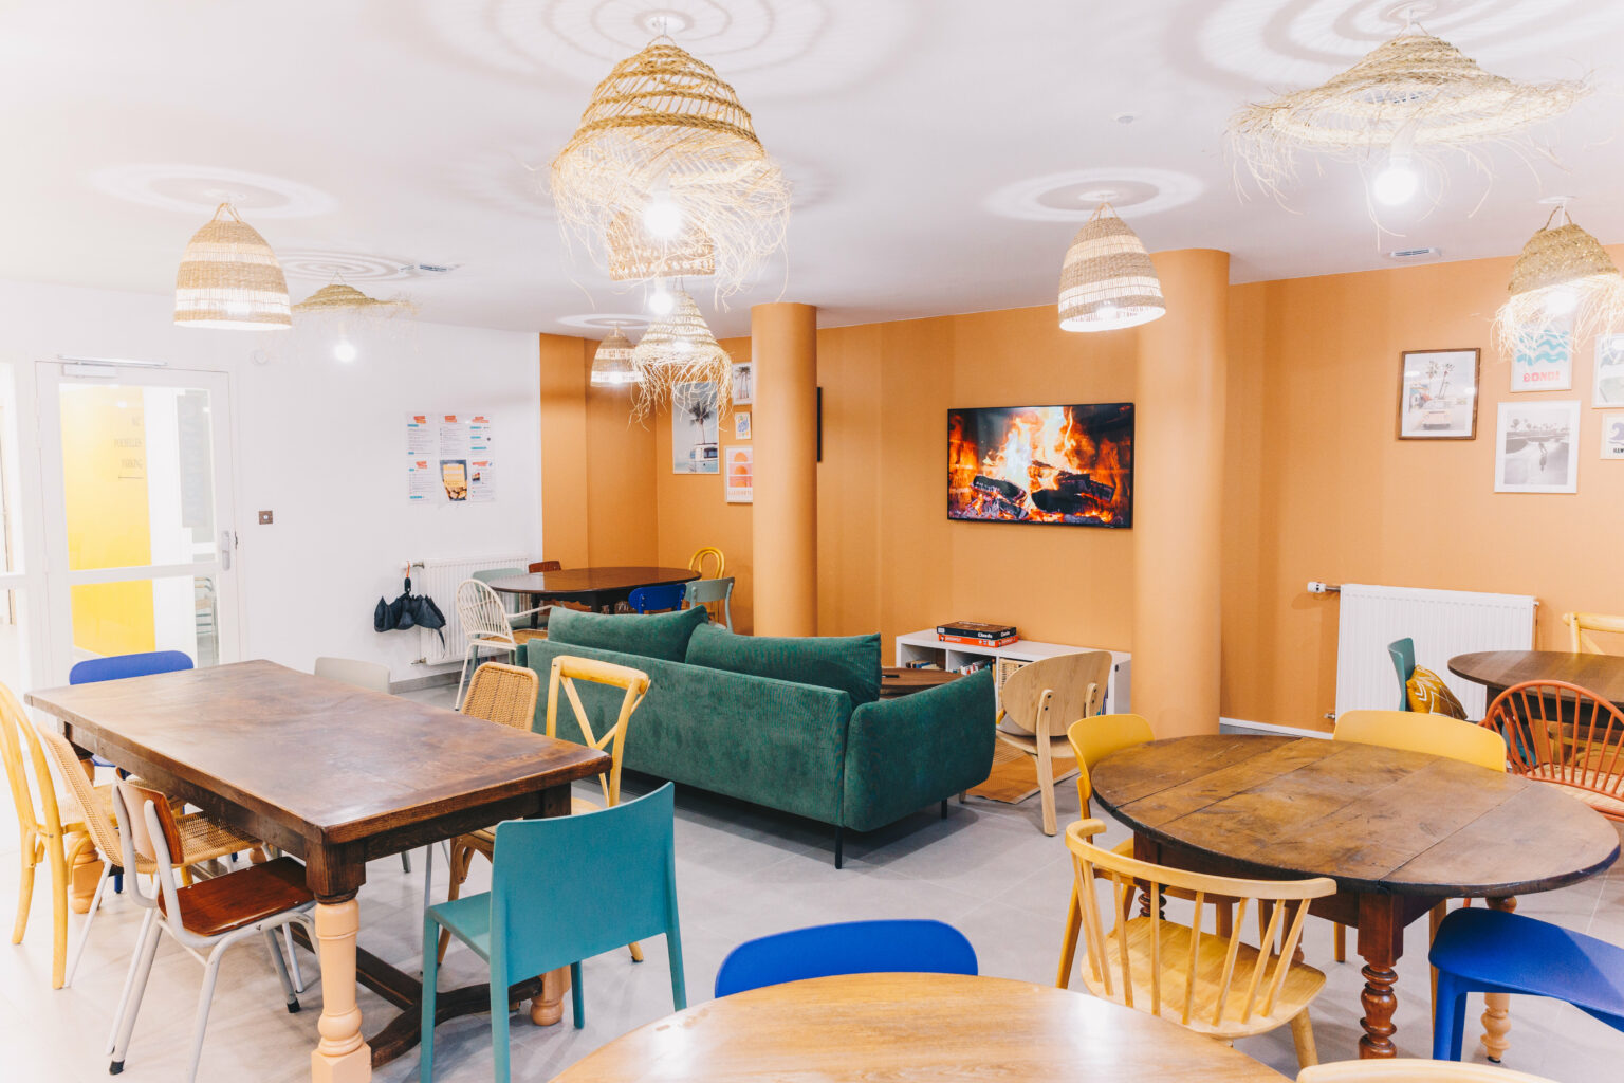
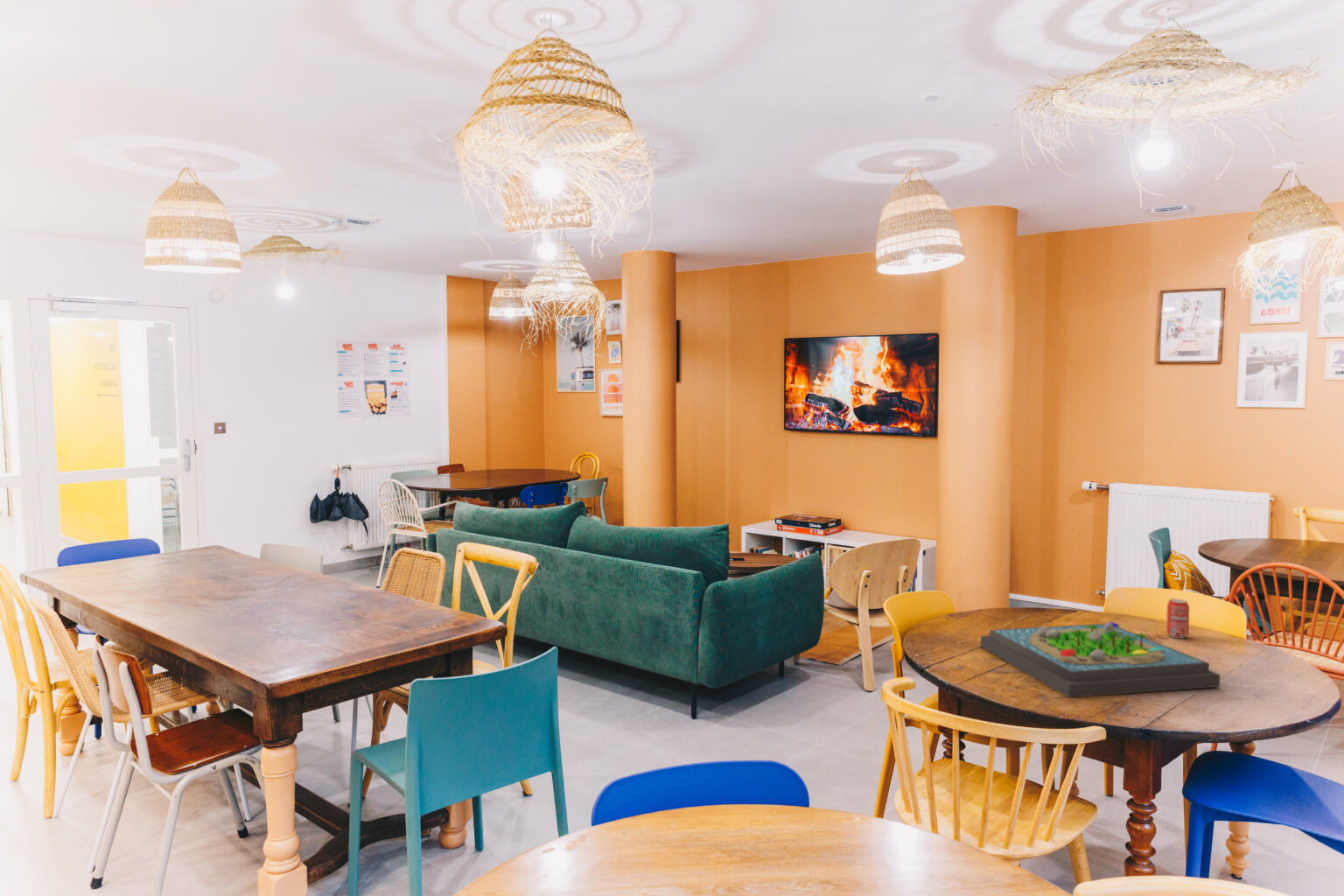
+ beverage can (1178, 619)
+ board game (1091, 647)
